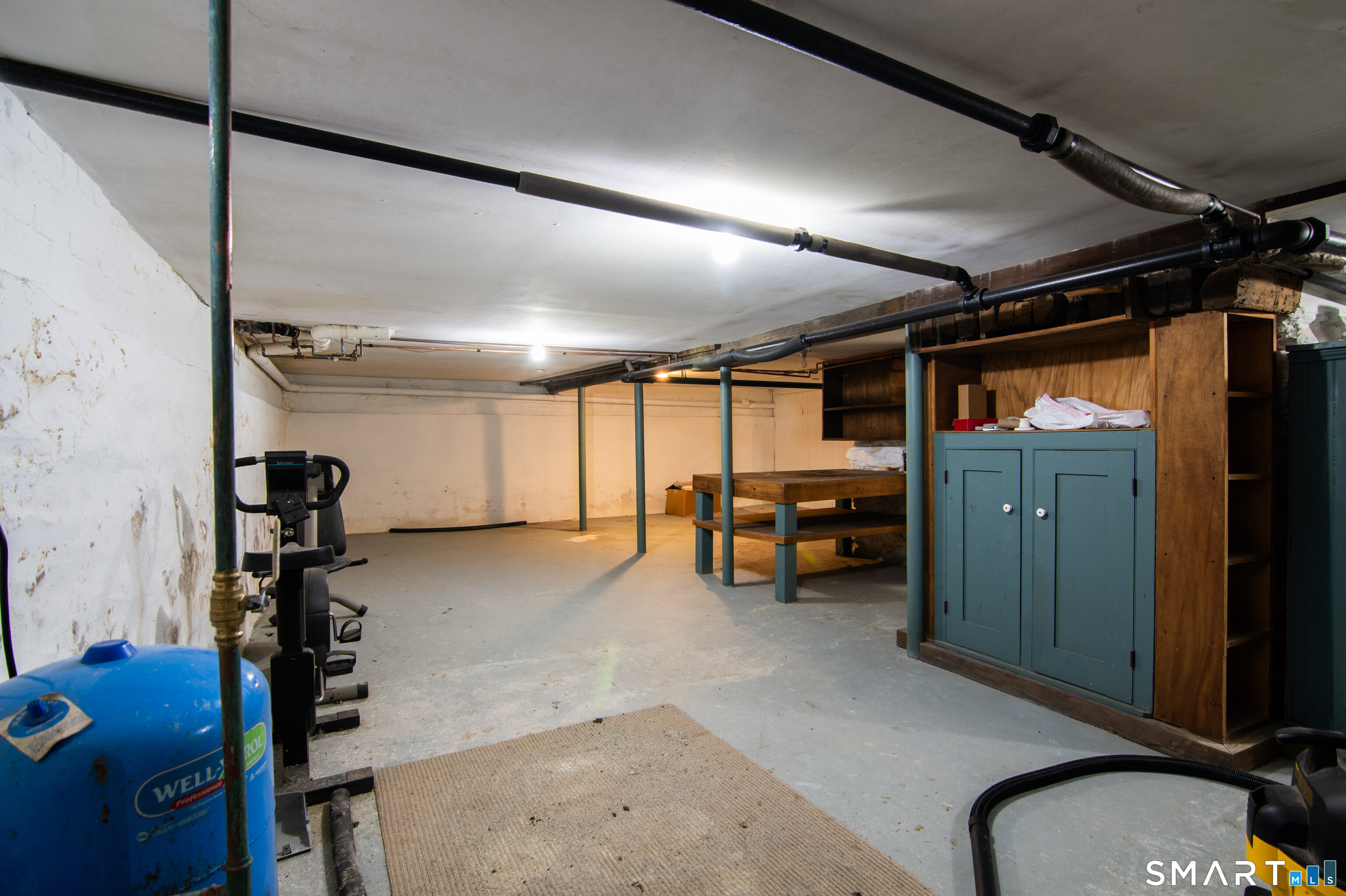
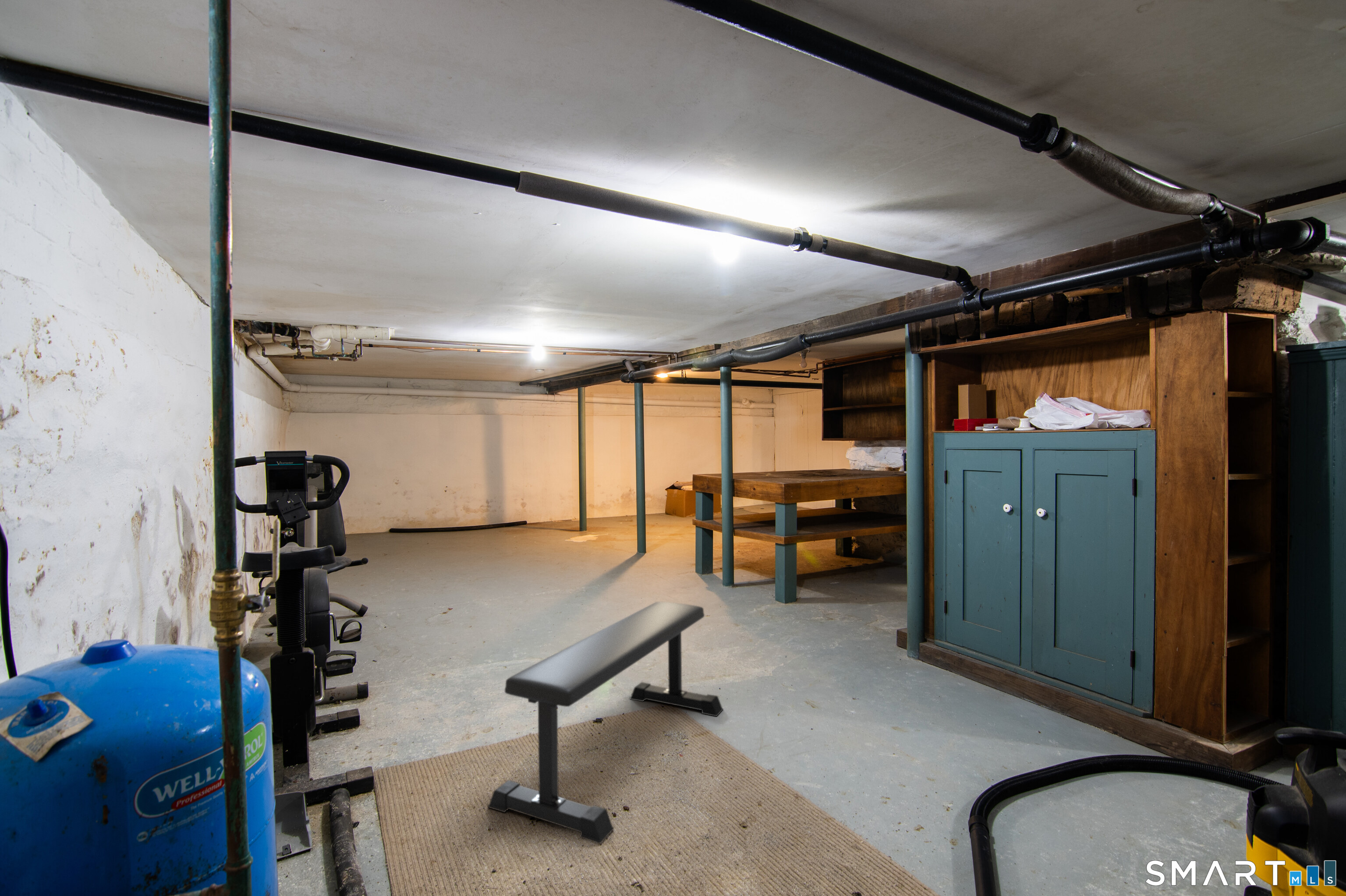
+ fitness bench (630, 698)
